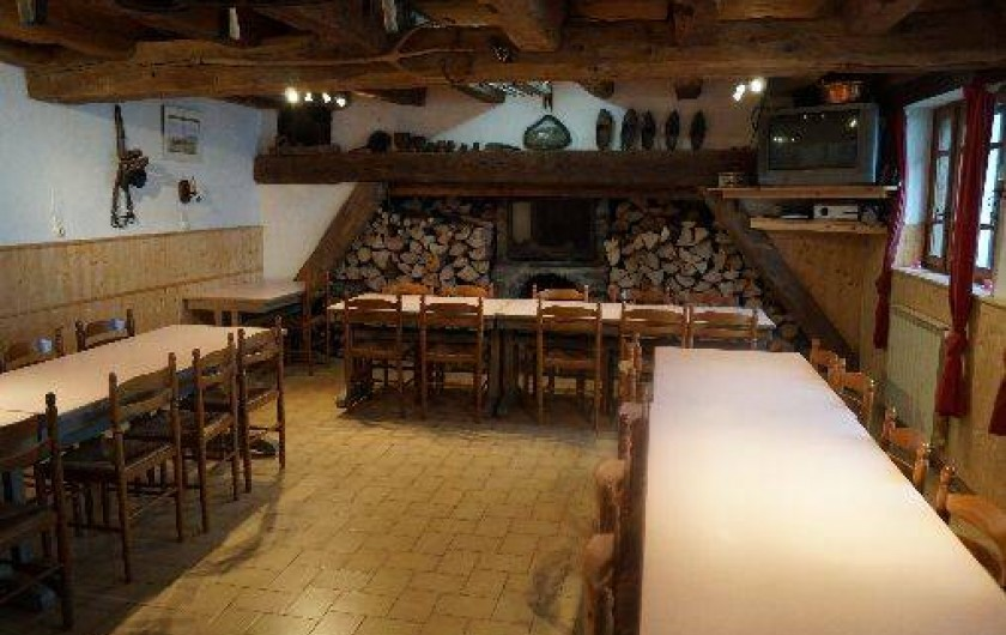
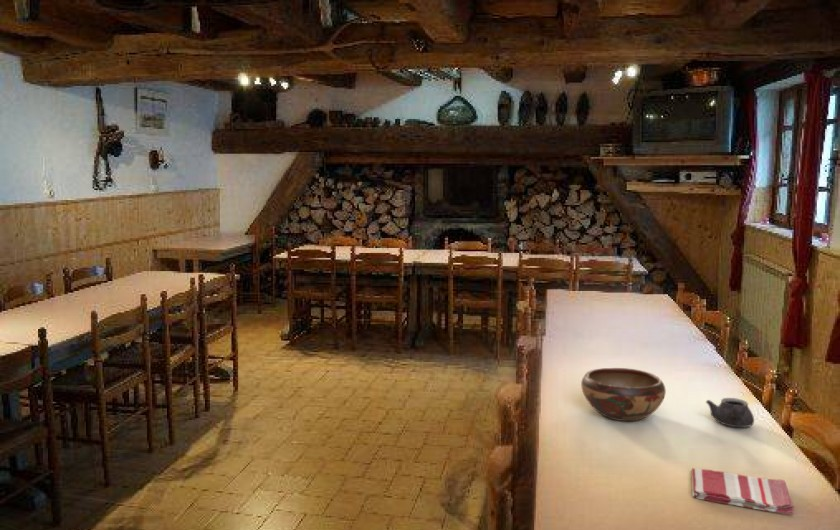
+ dish towel (739, 488)
+ teapot (732, 412)
+ decorative bowl (622, 395)
